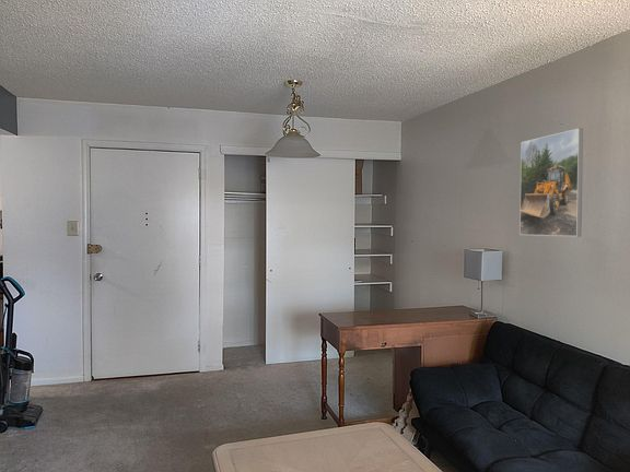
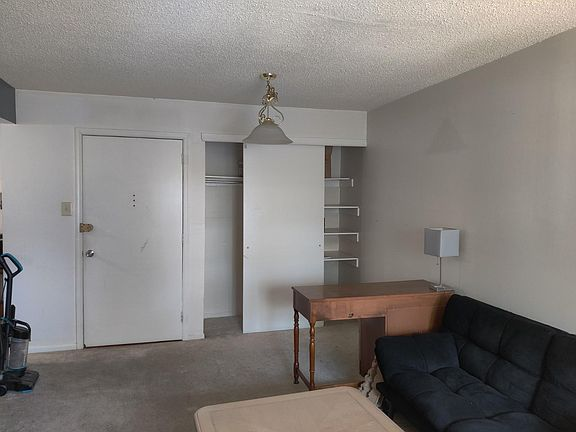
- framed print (548, 186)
